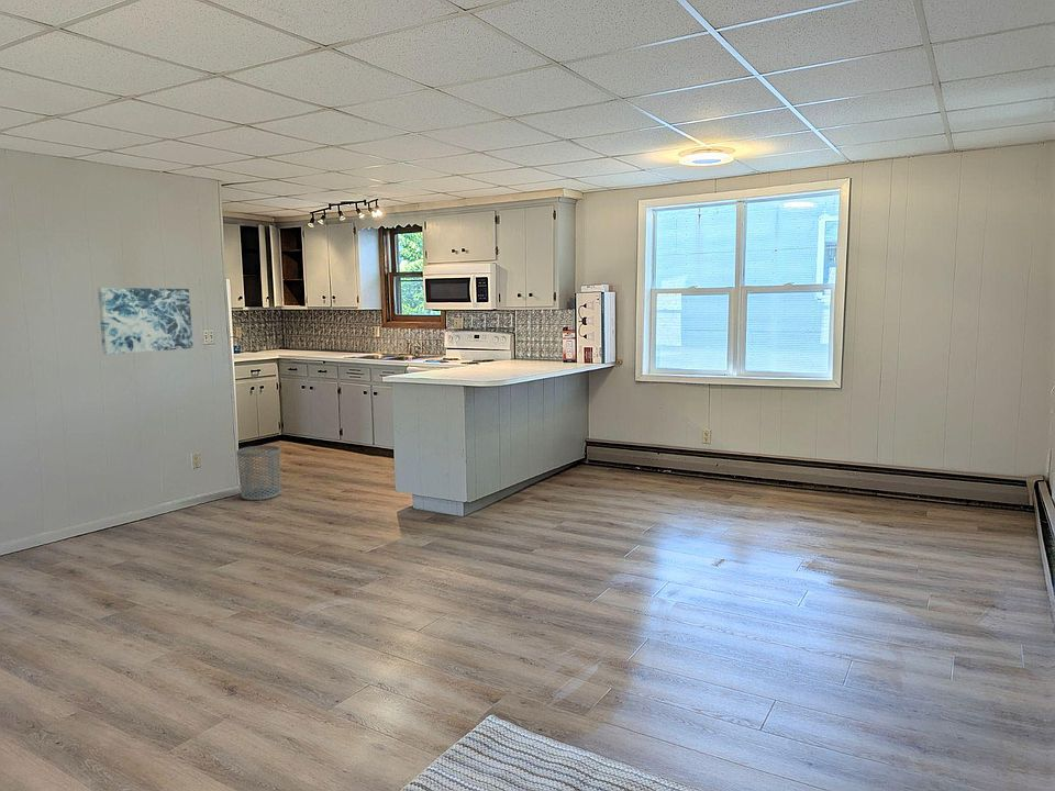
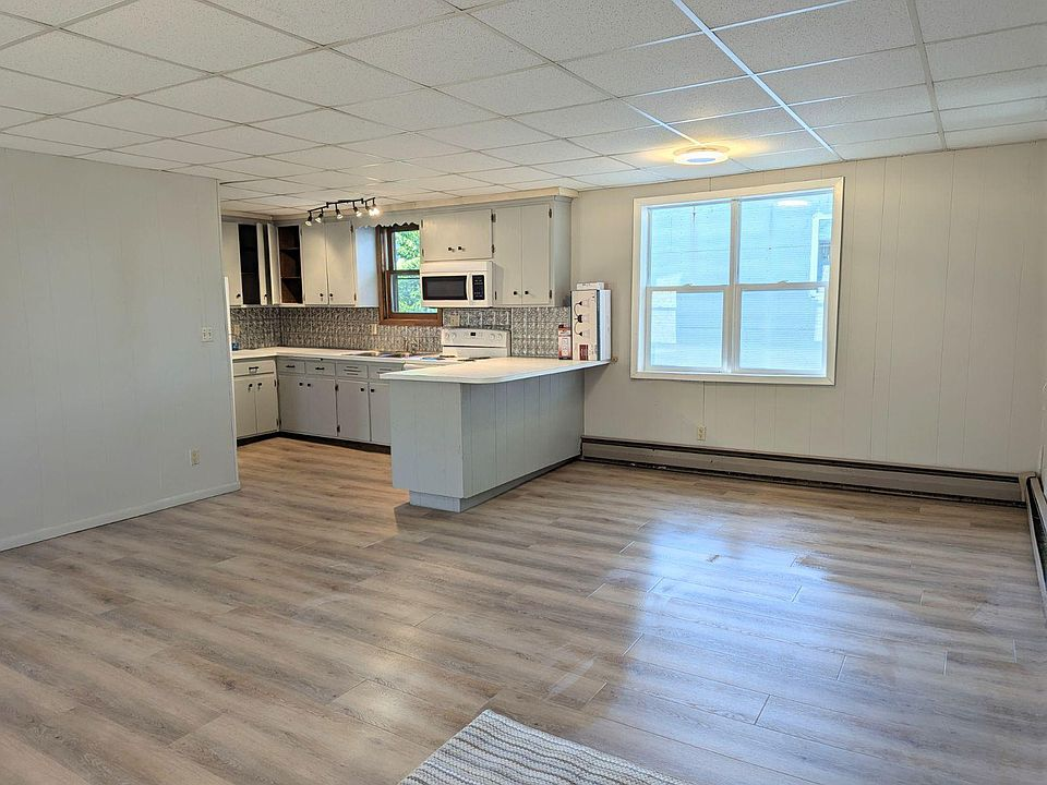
- waste bin (258, 472)
- wall art (147, 320)
